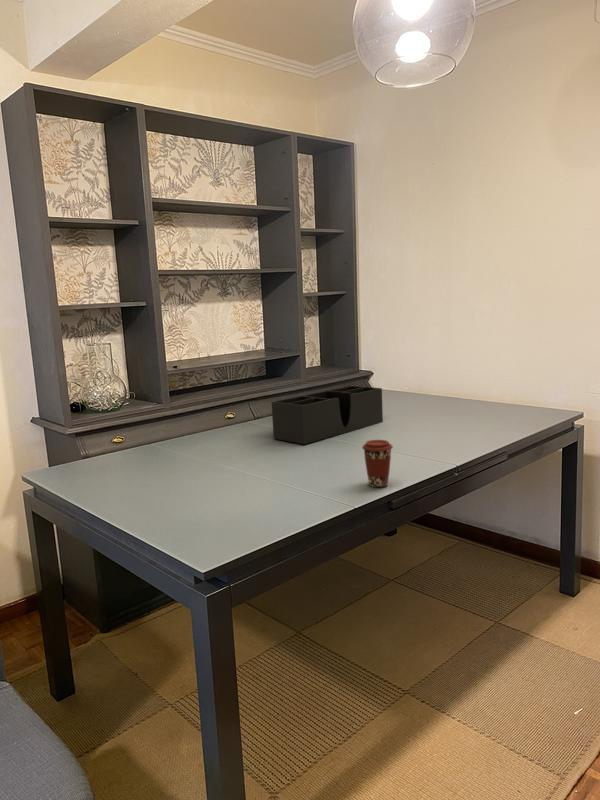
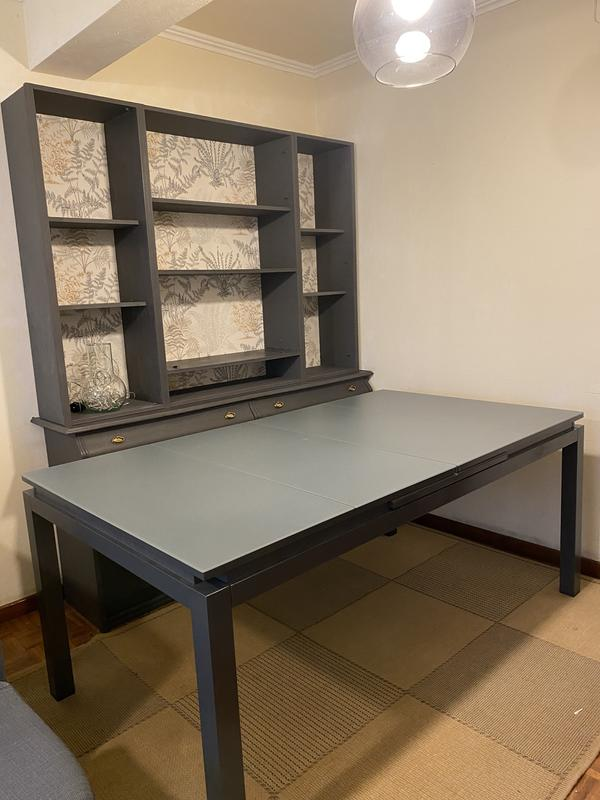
- coffee cup (377, 463)
- desk organizer (329, 412)
